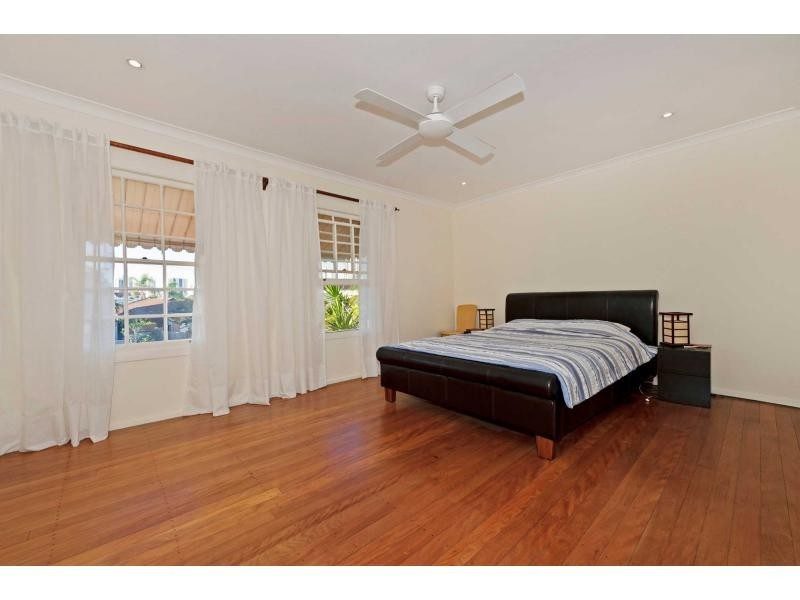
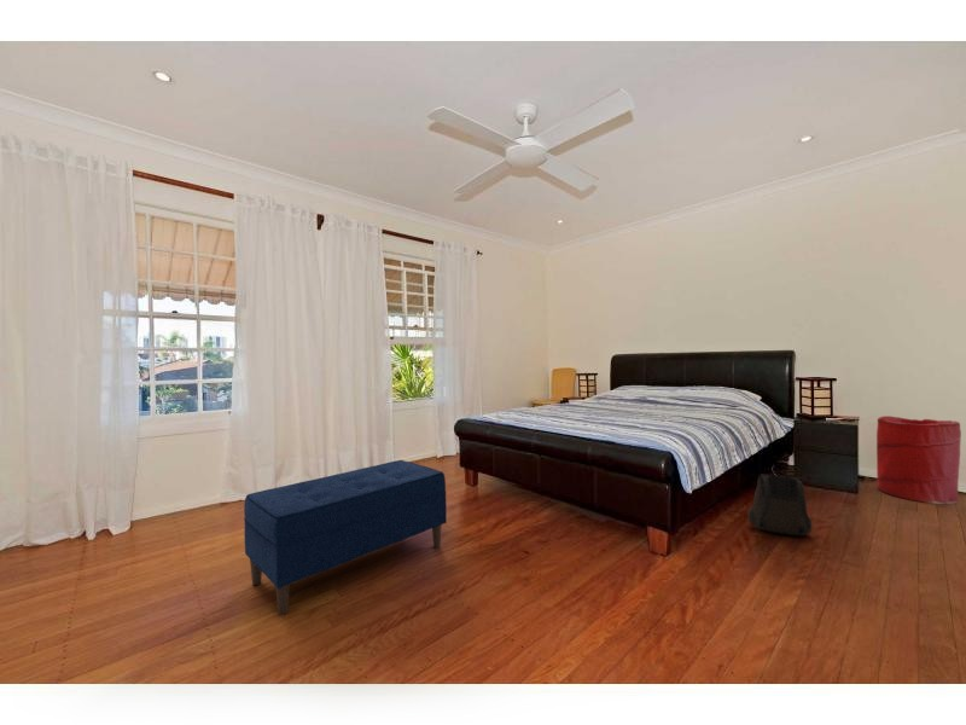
+ laundry hamper (916, 456)
+ backpack (780, 504)
+ bench (353, 522)
